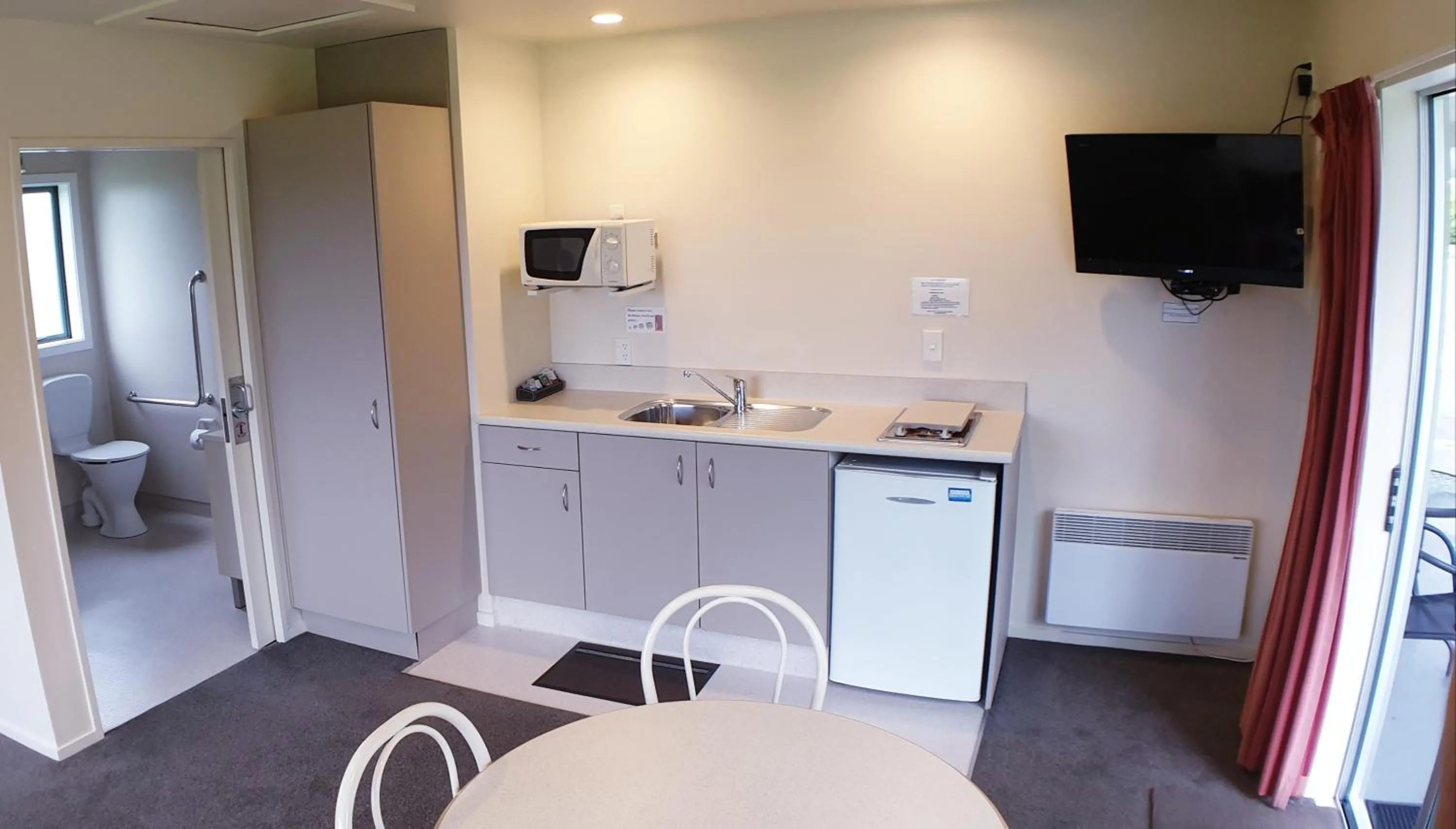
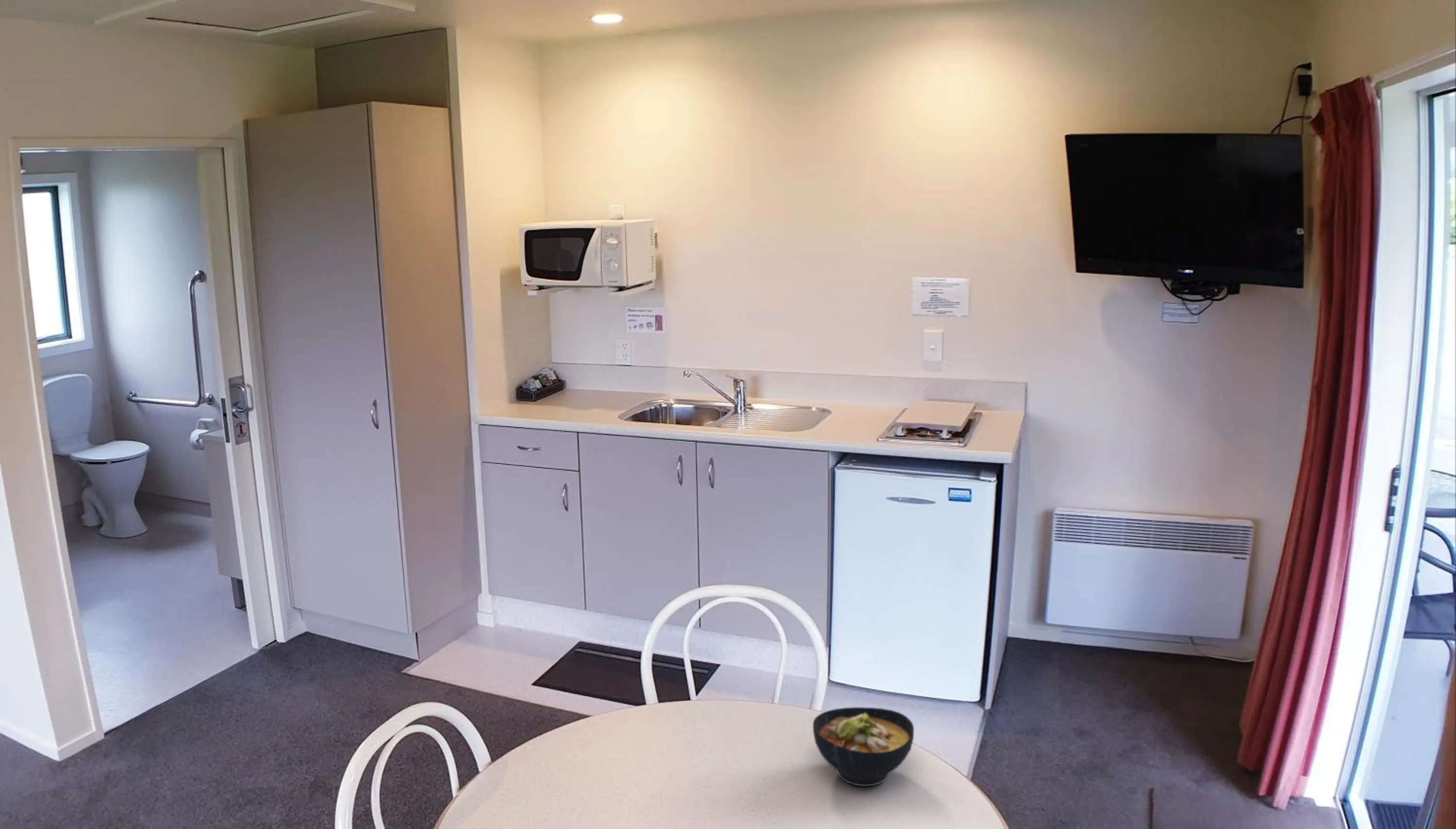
+ bowl (862, 746)
